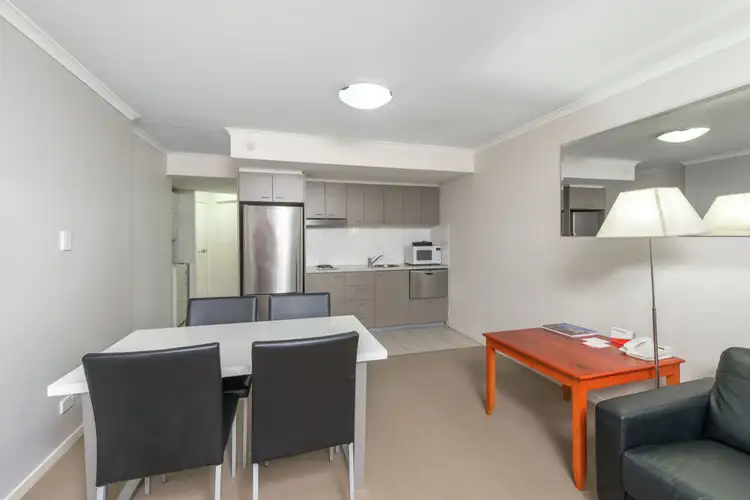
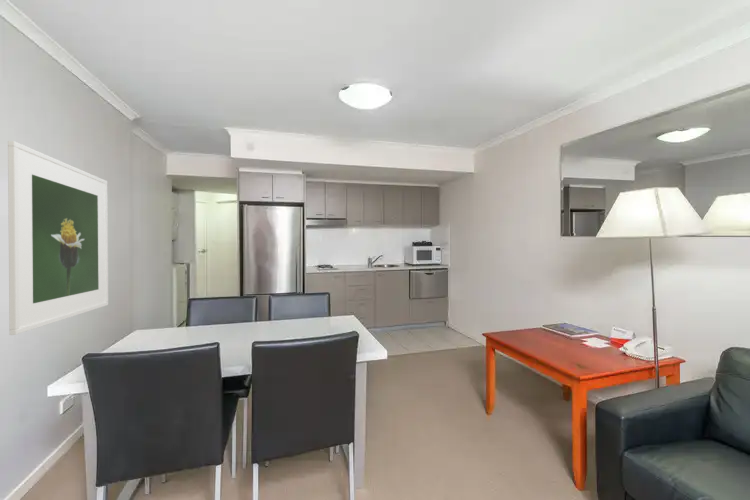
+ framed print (69, 241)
